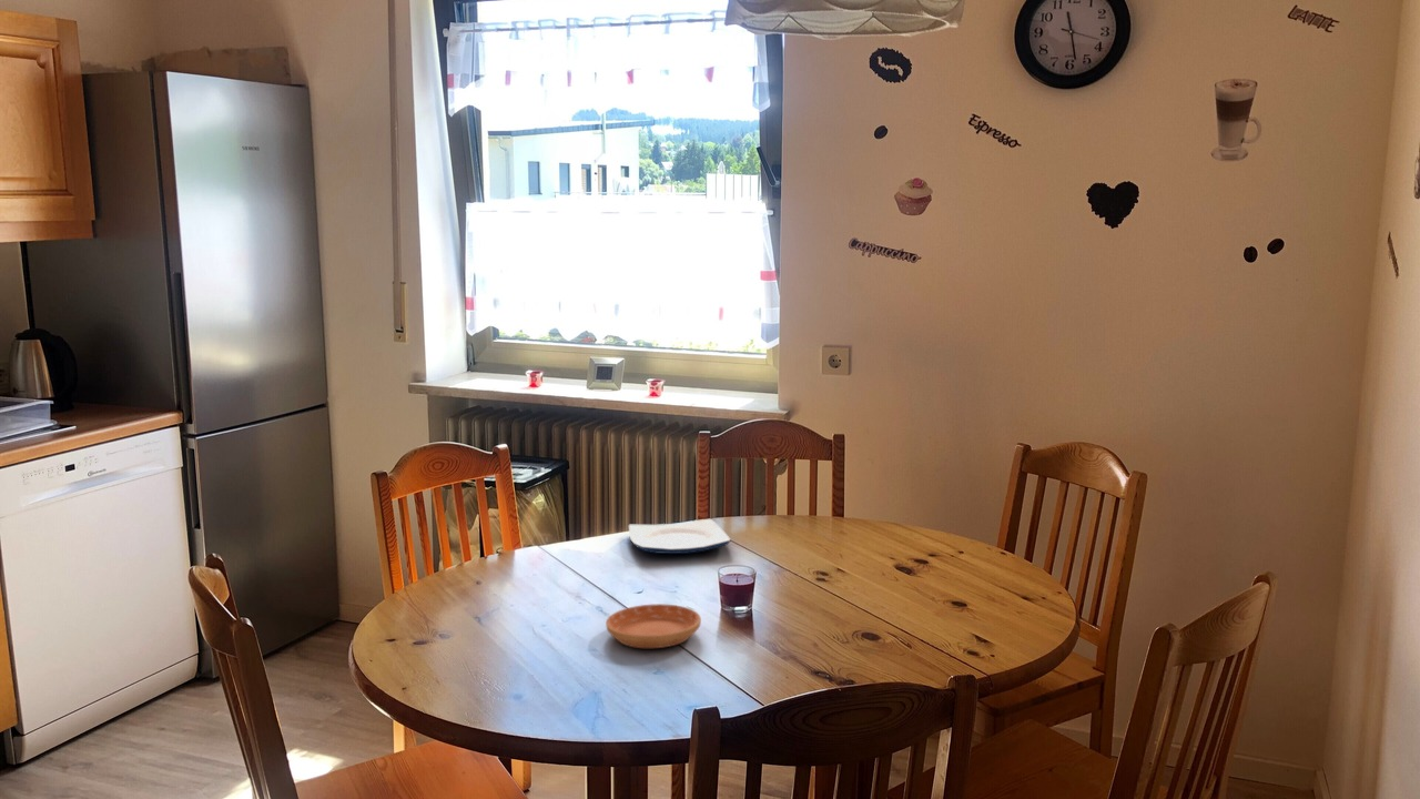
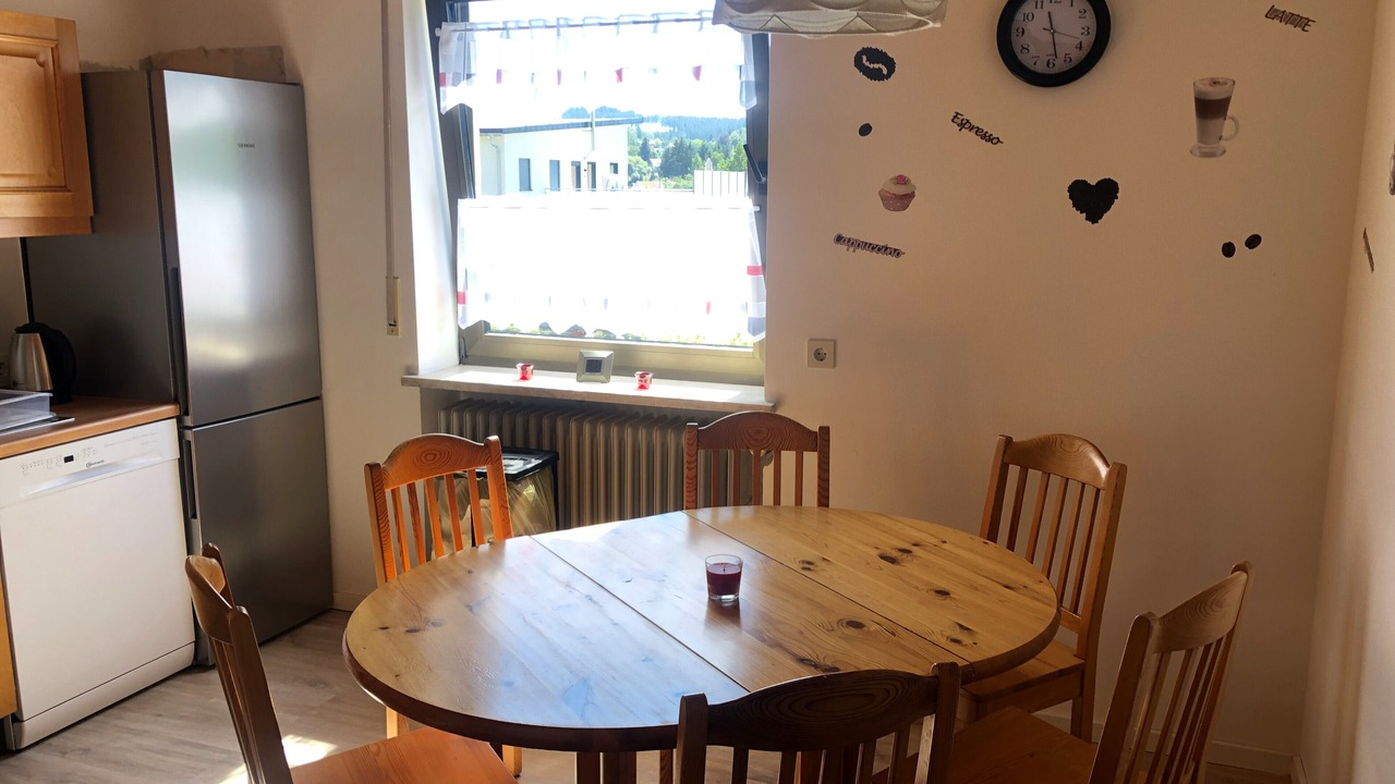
- plate (678, 537)
- saucer (653, 627)
